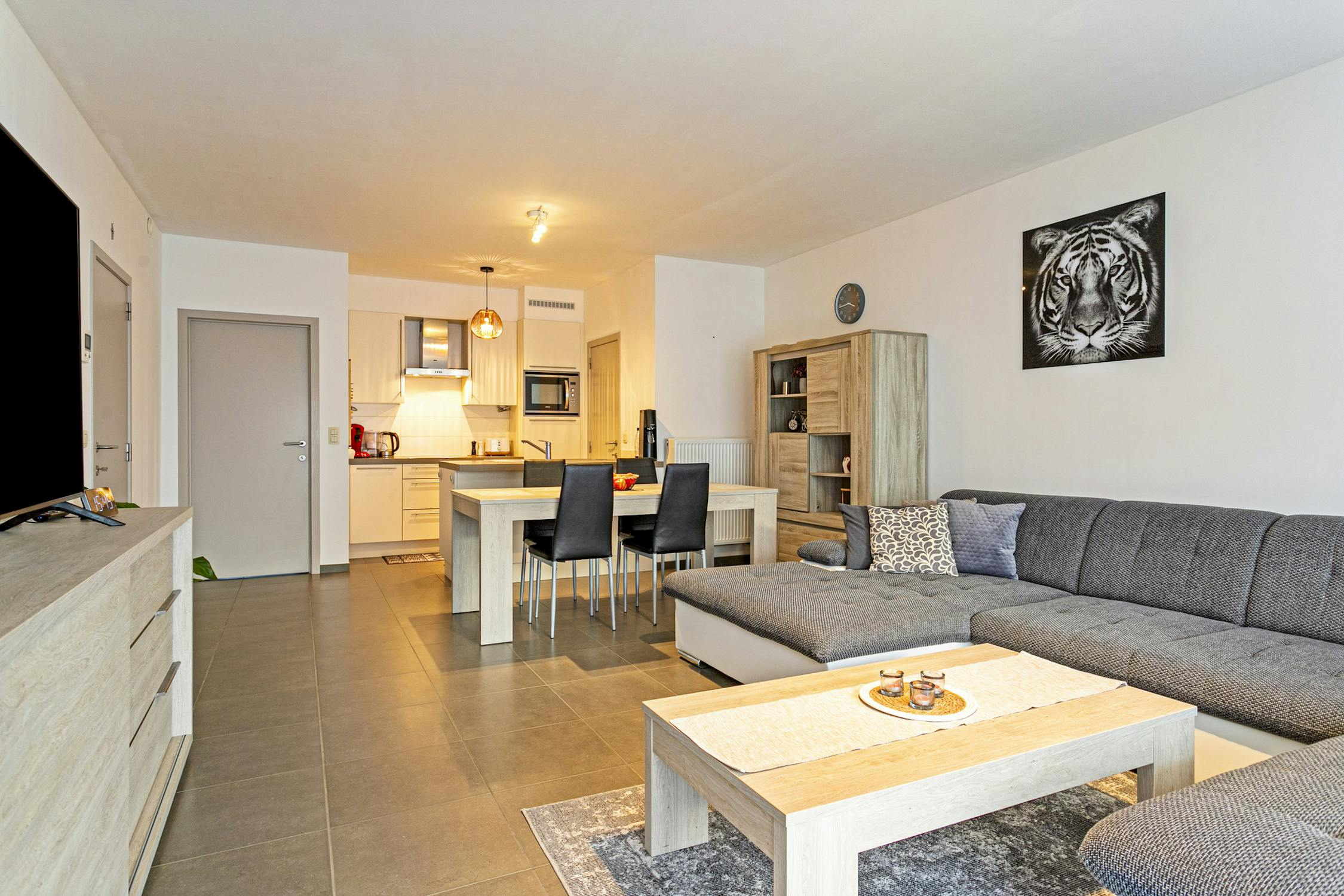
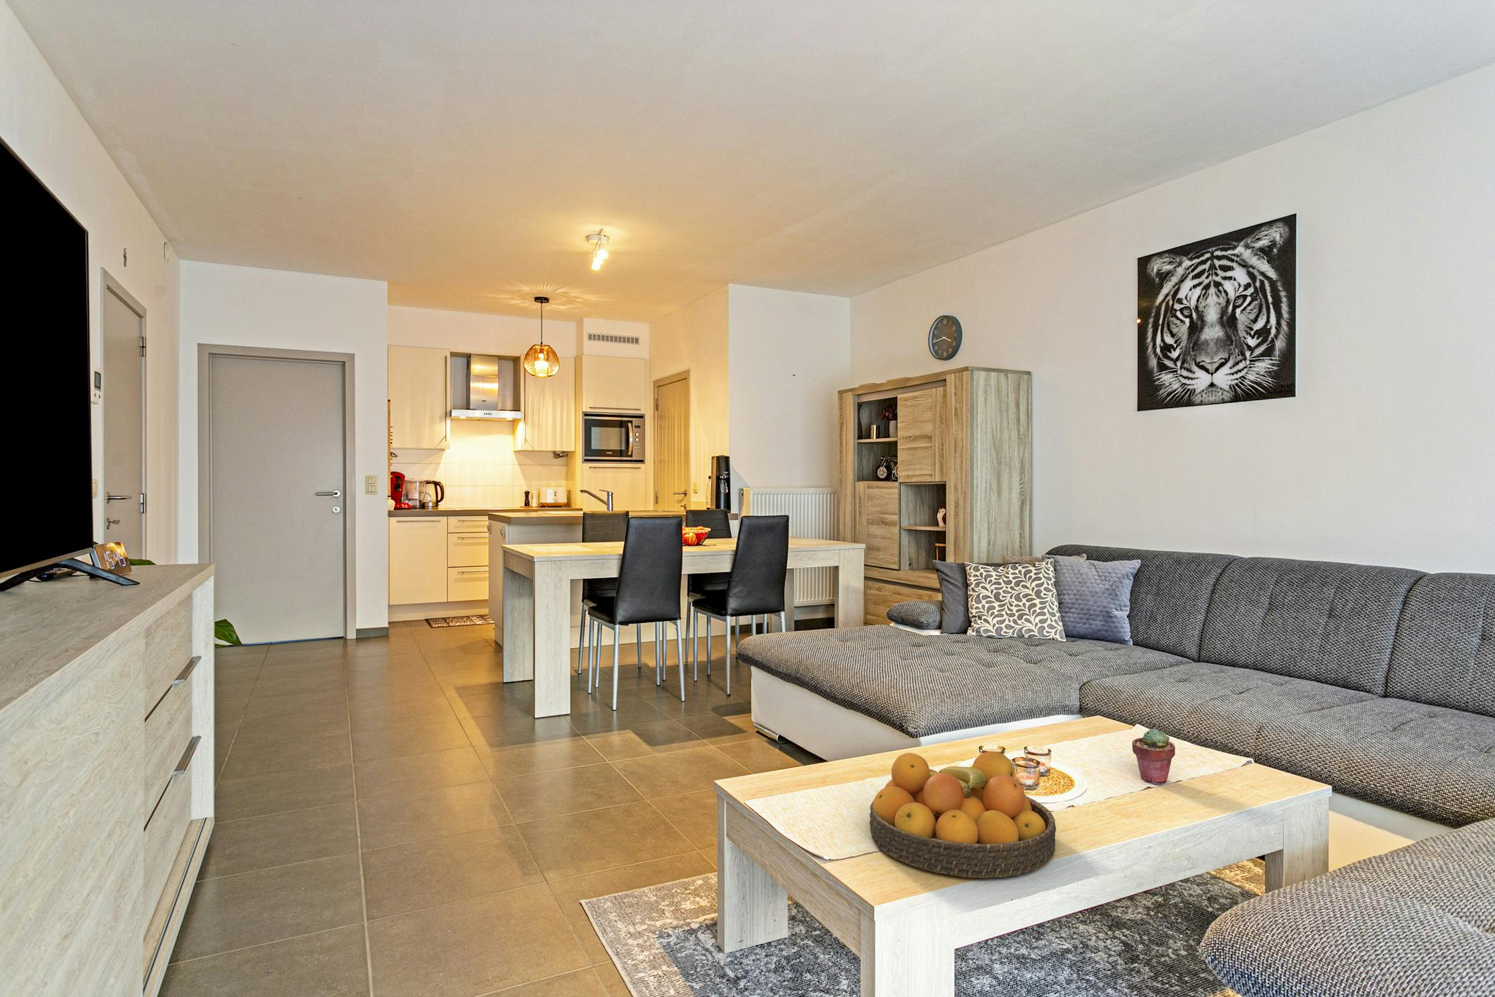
+ potted succulent (1154, 753)
+ fruit bowl (960, 798)
